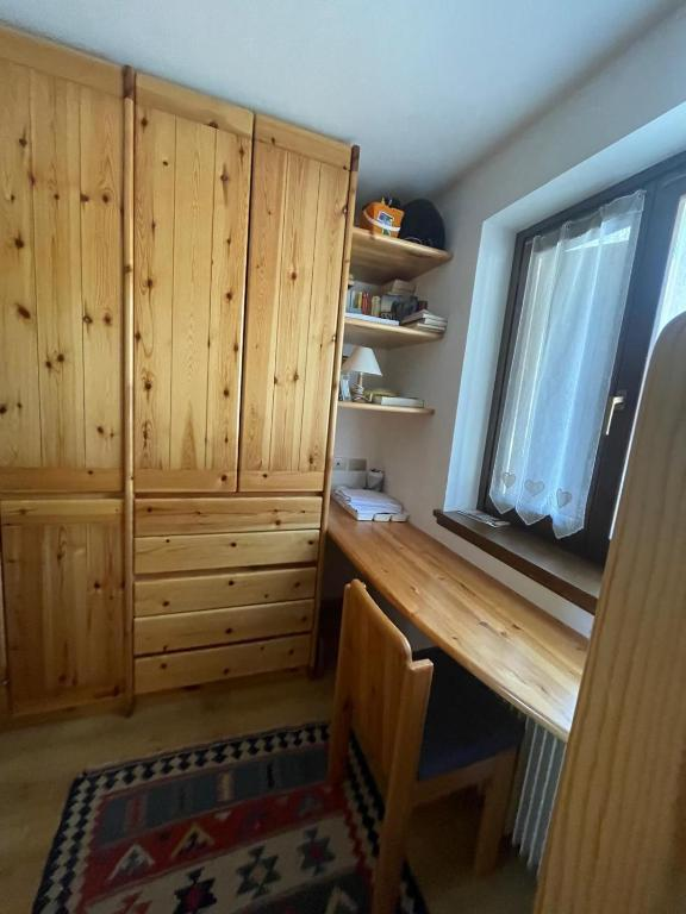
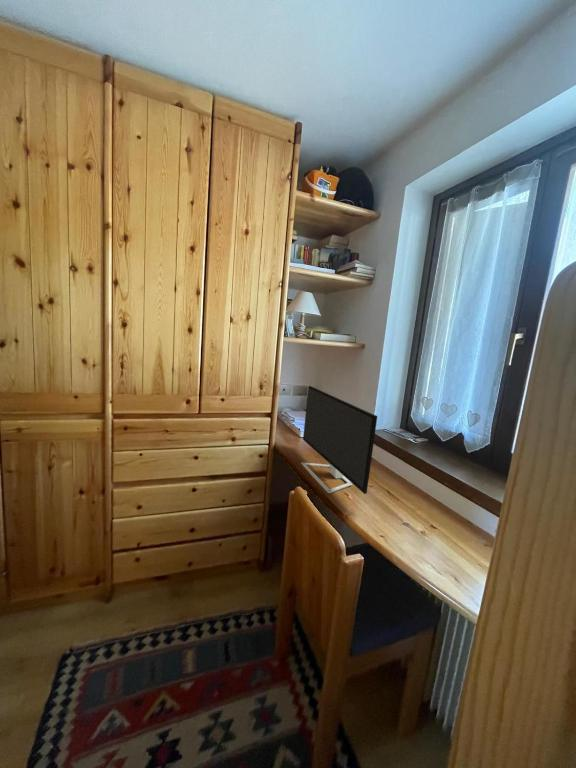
+ monitor (332, 437)
